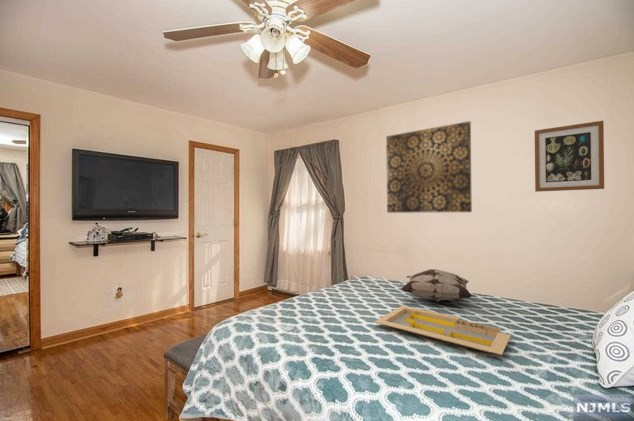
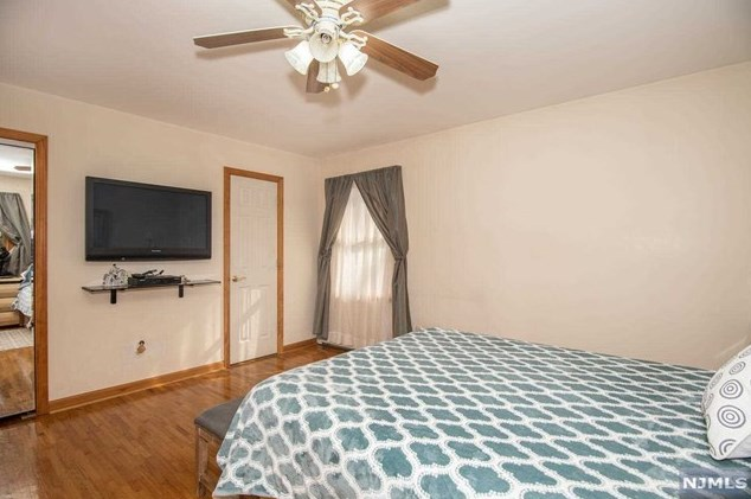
- wall art (425, 171)
- serving tray (441, 327)
- wall art (567, 158)
- decorative pillow (435, 284)
